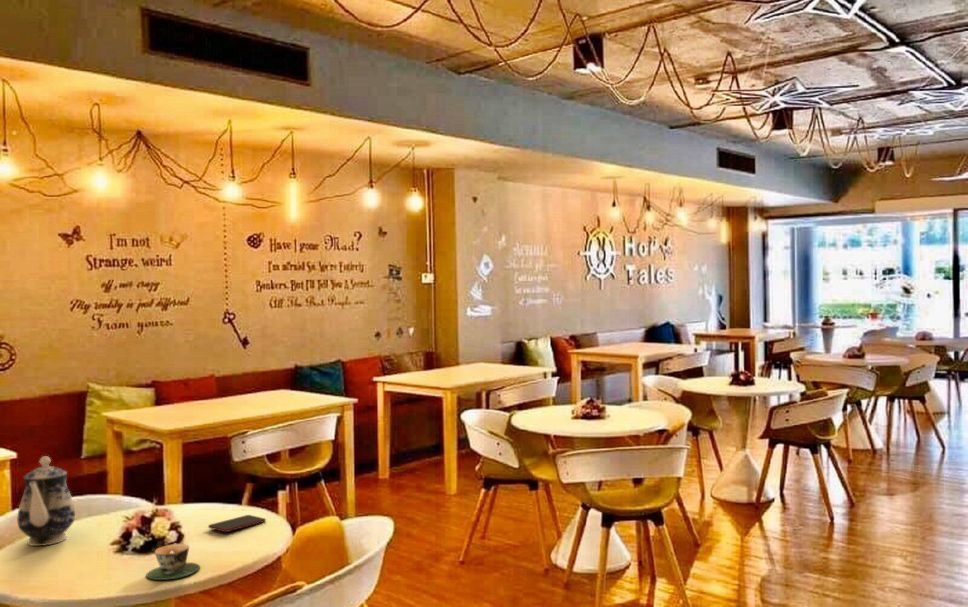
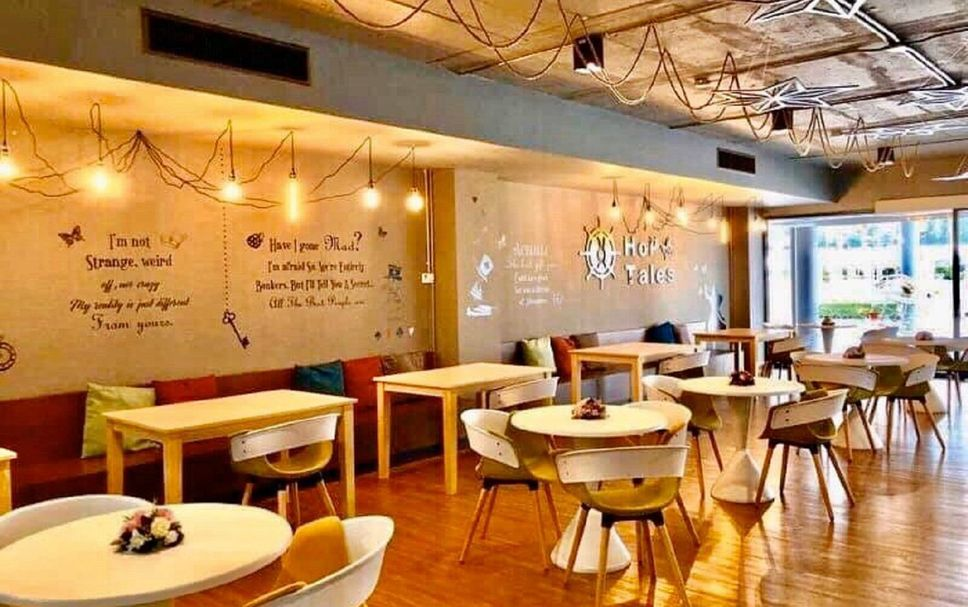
- smartphone (237, 523)
- teapot (46, 498)
- teacup (173, 559)
